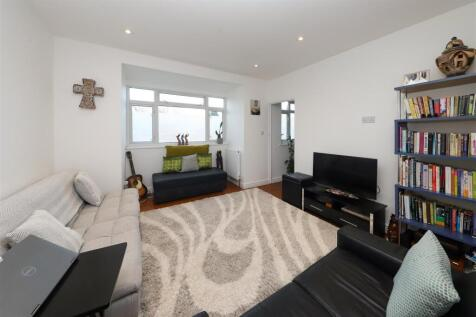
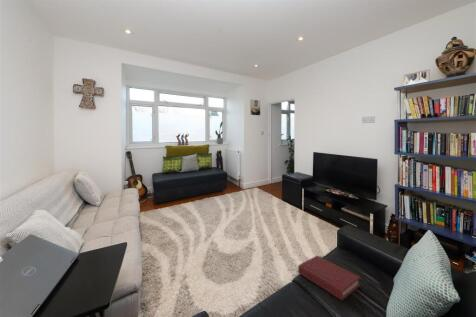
+ hardback book (327, 275)
